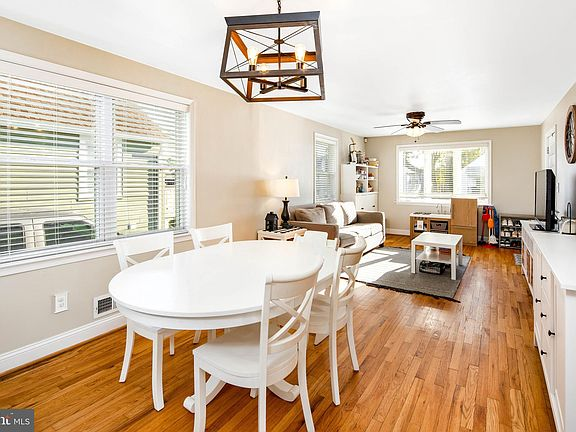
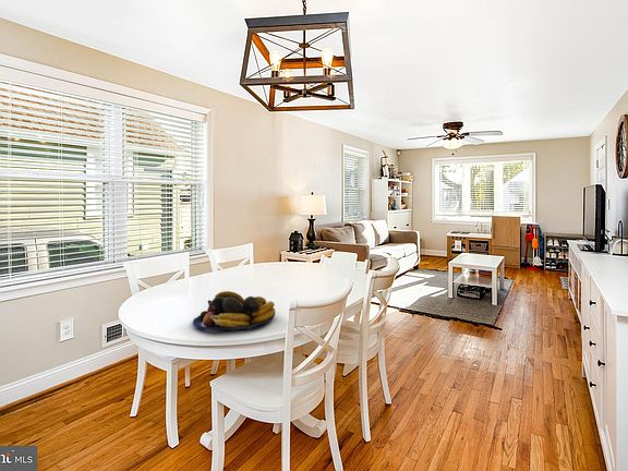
+ fruit bowl (233, 305)
